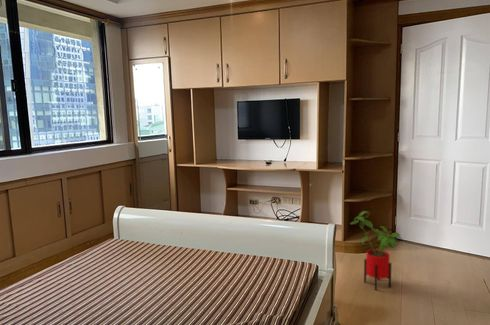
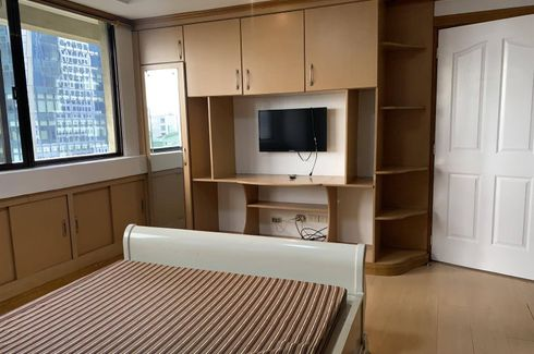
- house plant (373, 248)
